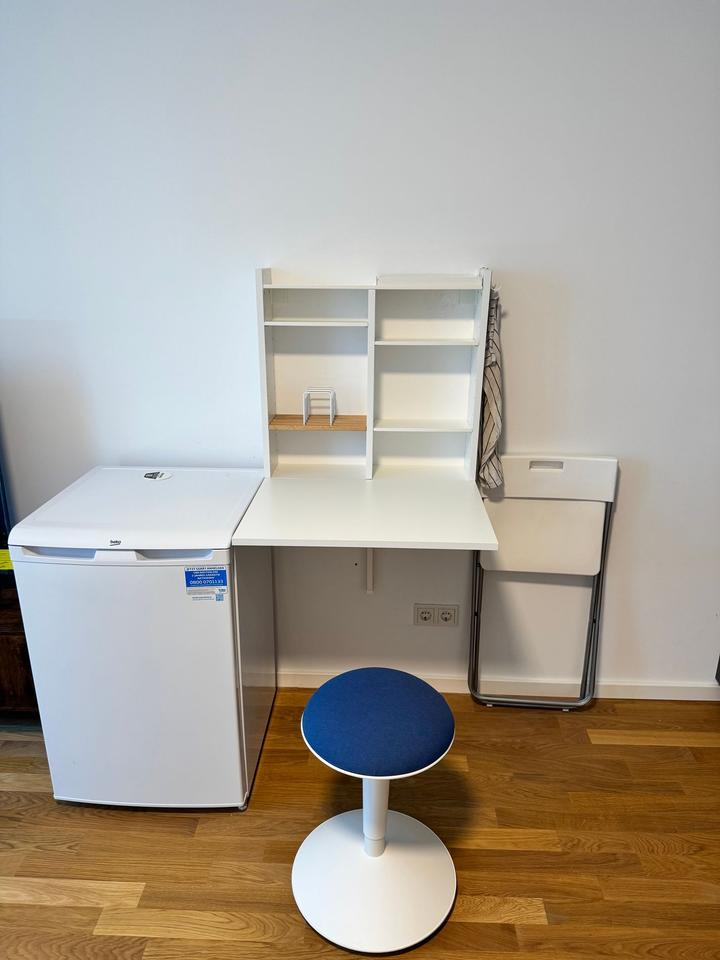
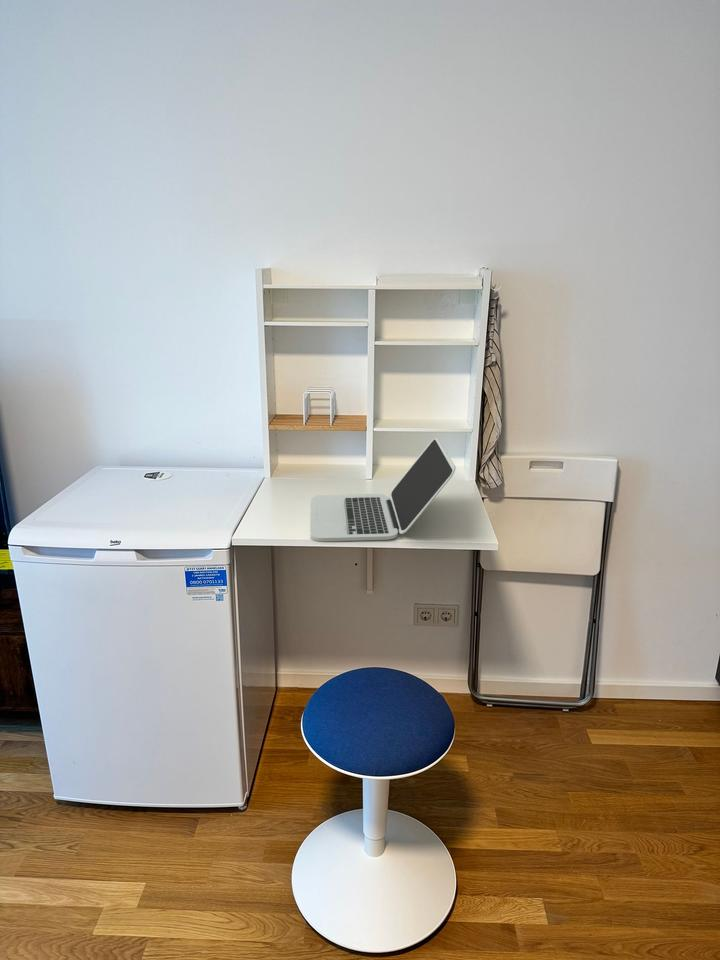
+ laptop (377, 494)
